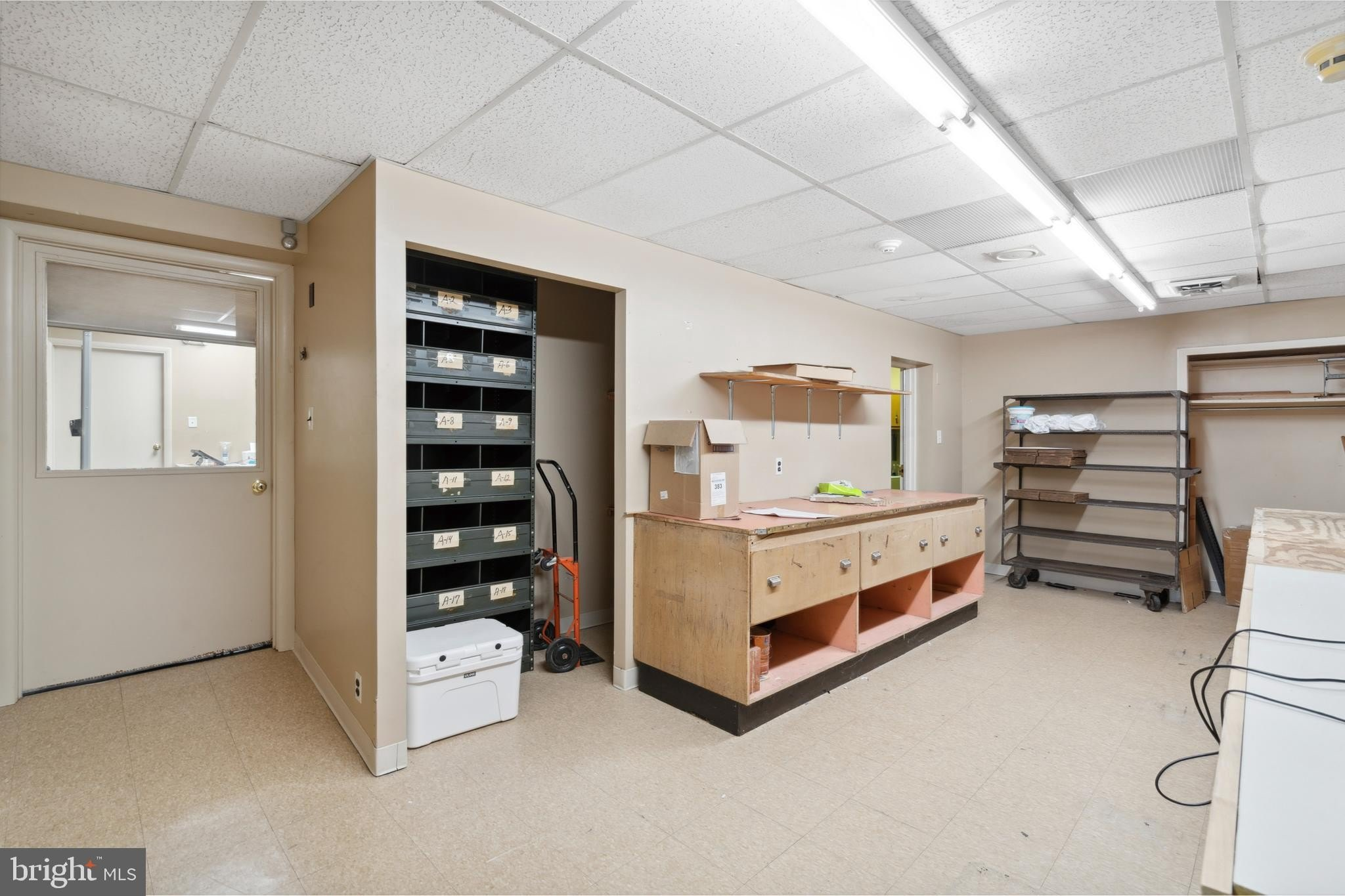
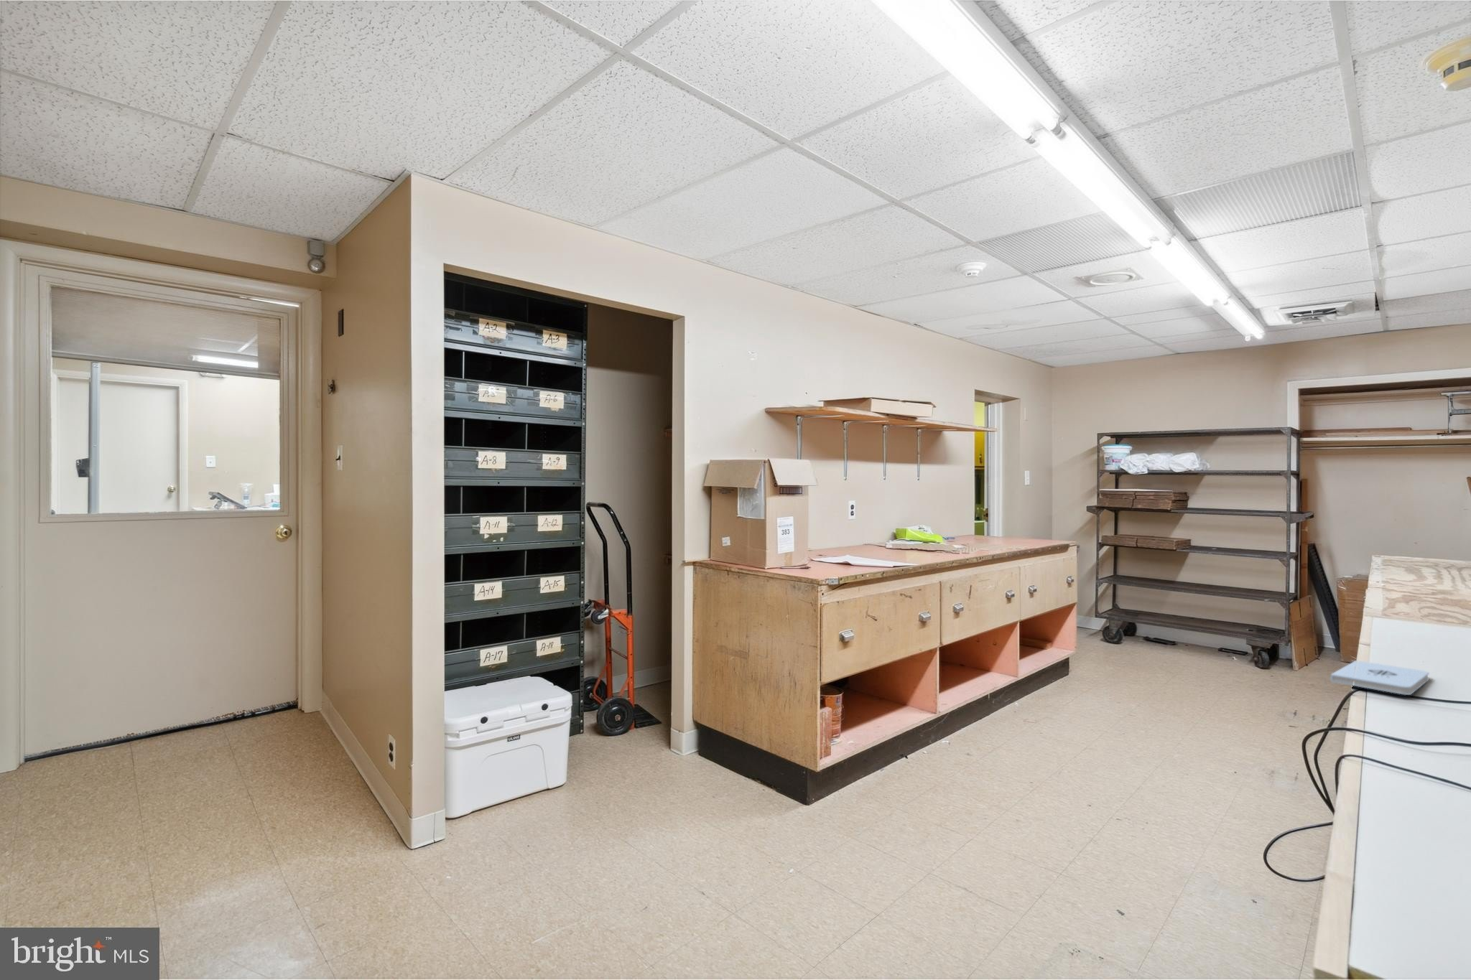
+ notepad (1380, 676)
